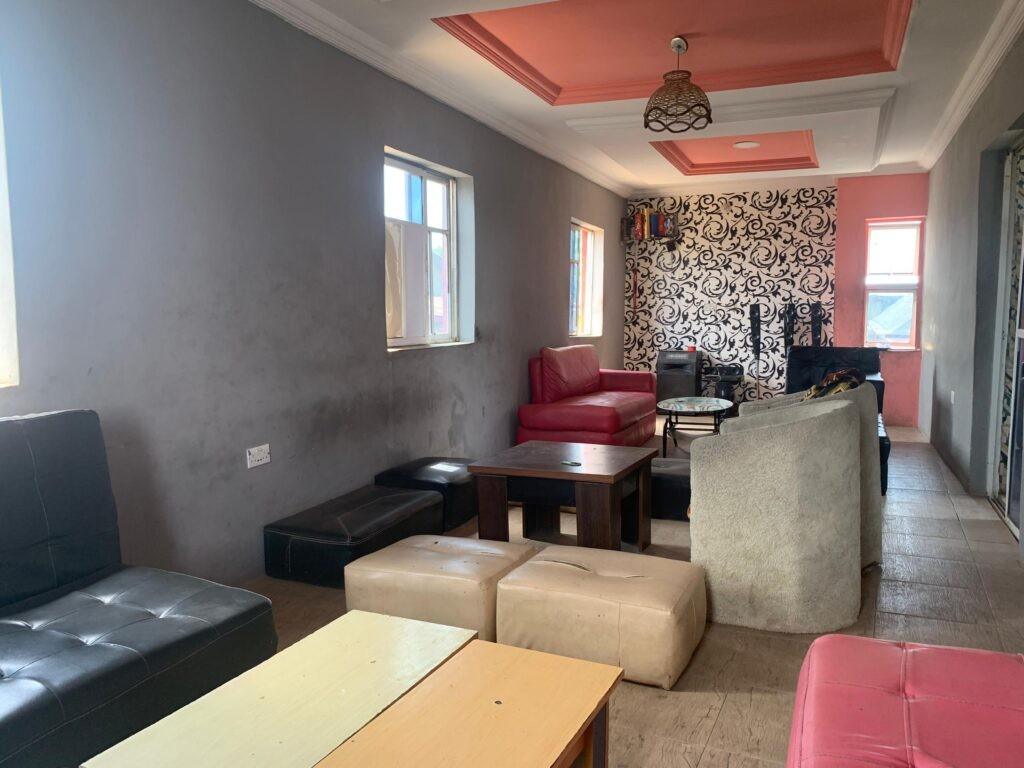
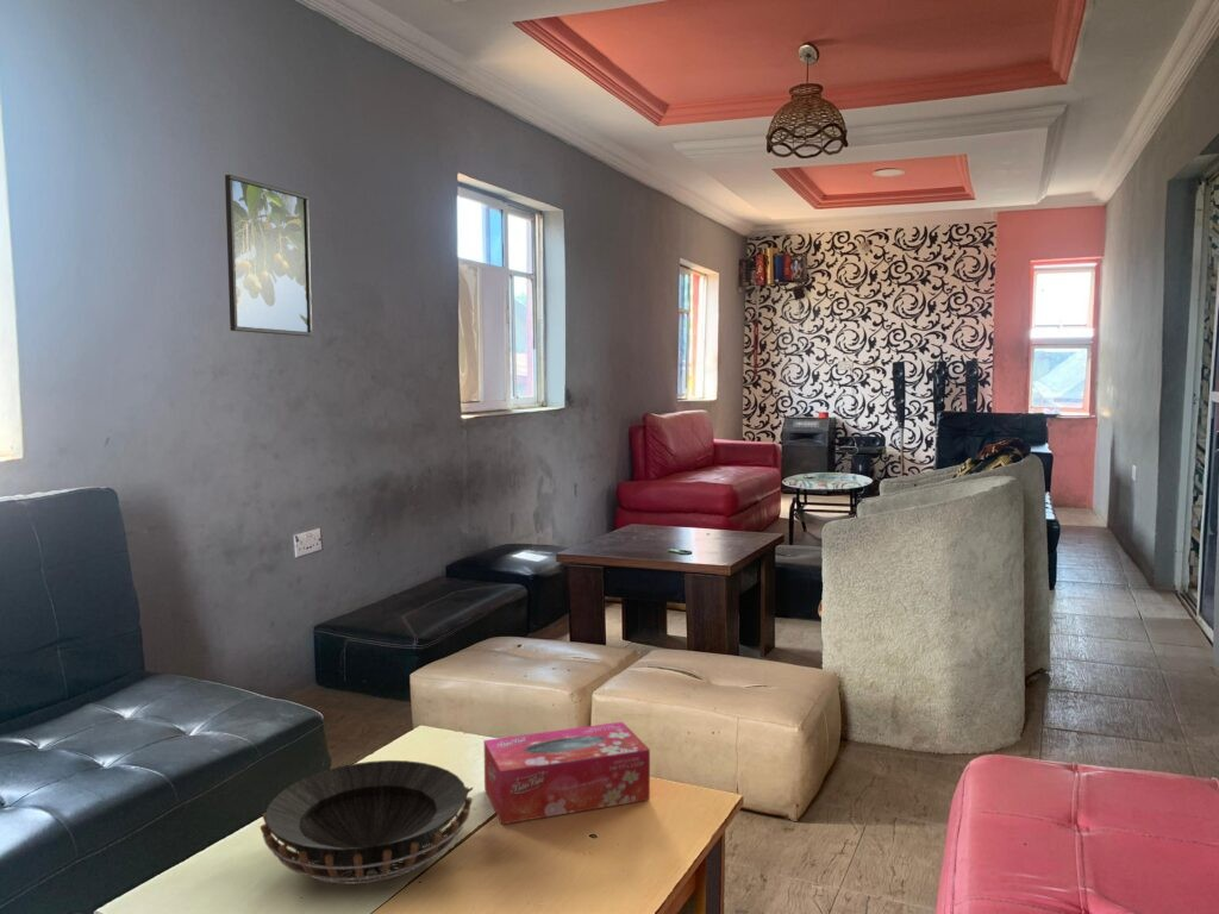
+ tissue box (565, 769)
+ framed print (270, 259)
+ decorative bowl (371, 827)
